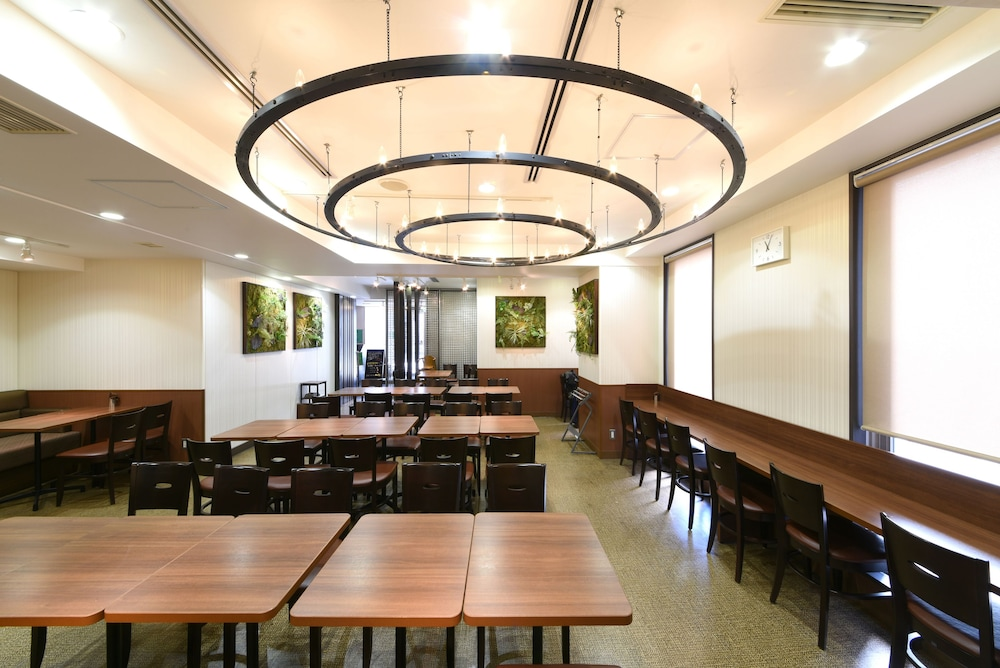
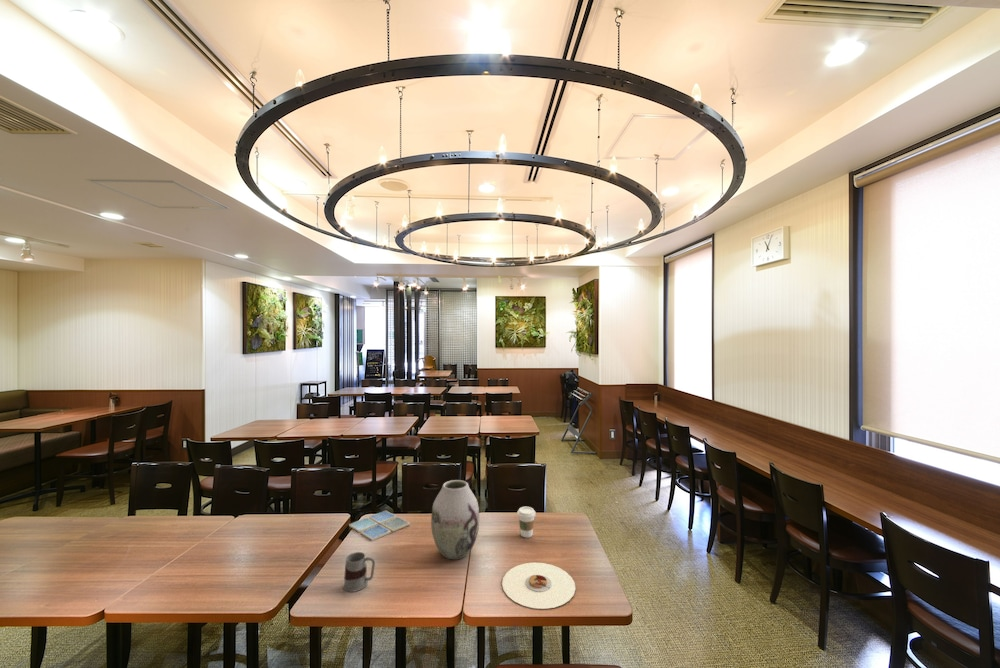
+ vase (455, 518)
+ plate (538, 581)
+ drink coaster (379, 524)
+ coffee cup (526, 522)
+ mug (359, 570)
